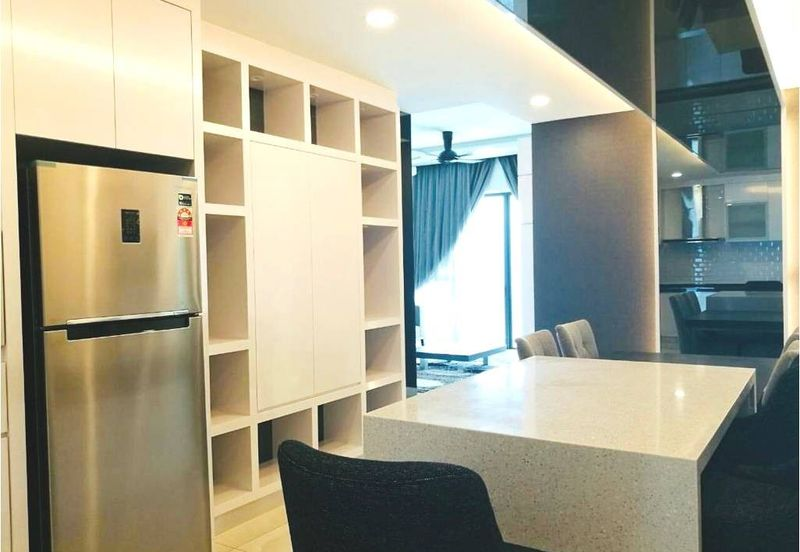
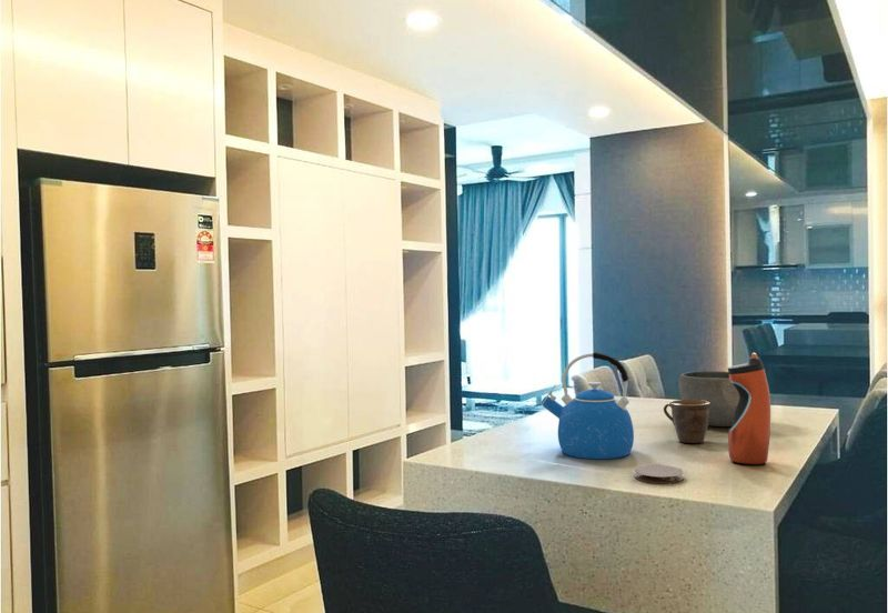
+ bowl (719, 399)
+ water bottle (748, 406)
+ mug (687, 421)
+ kettle (585, 401)
+ coaster (658, 473)
